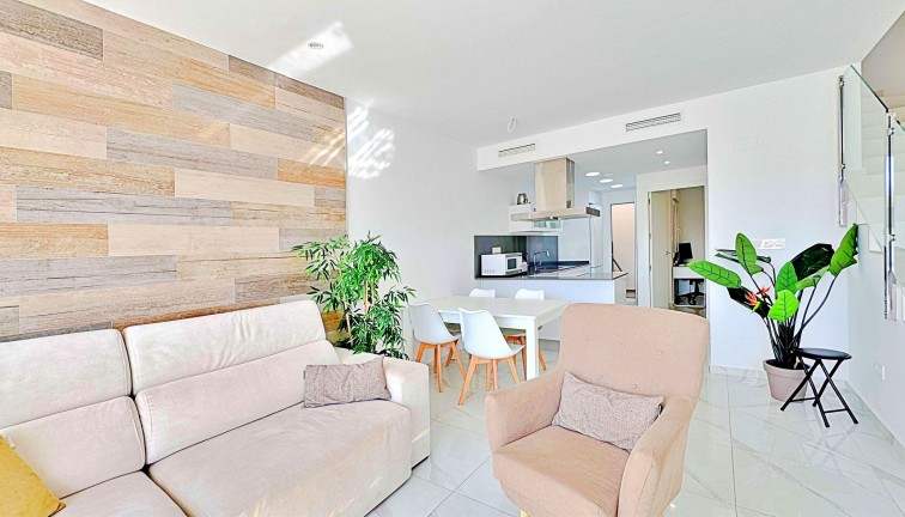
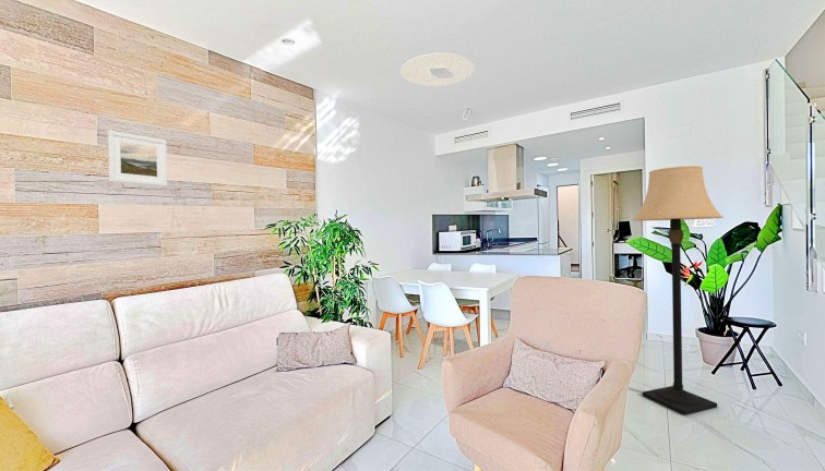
+ ceiling light (437, 68)
+ lamp (675, 286)
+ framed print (139, 159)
